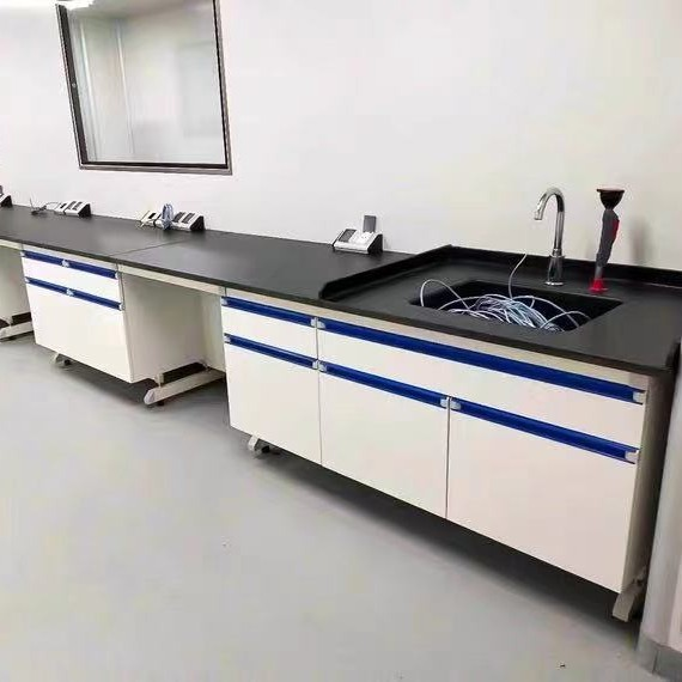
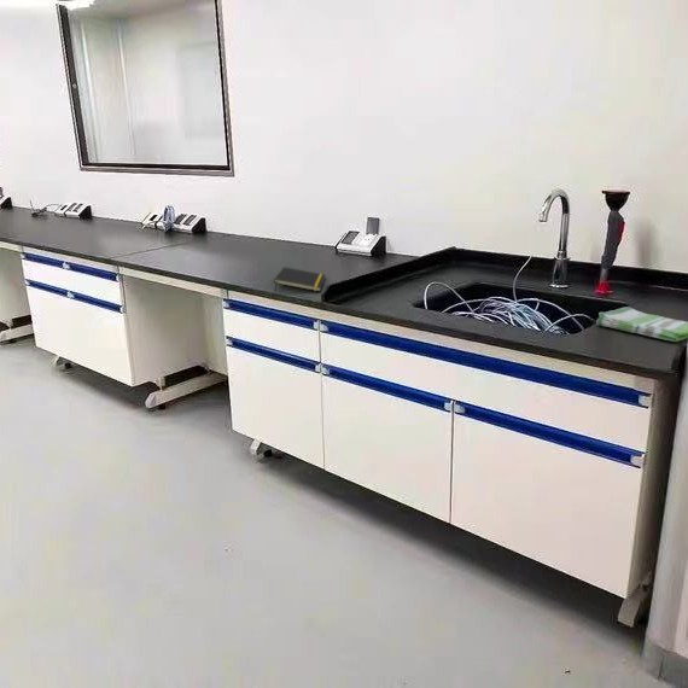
+ dish towel (651, 321)
+ notepad (301, 278)
